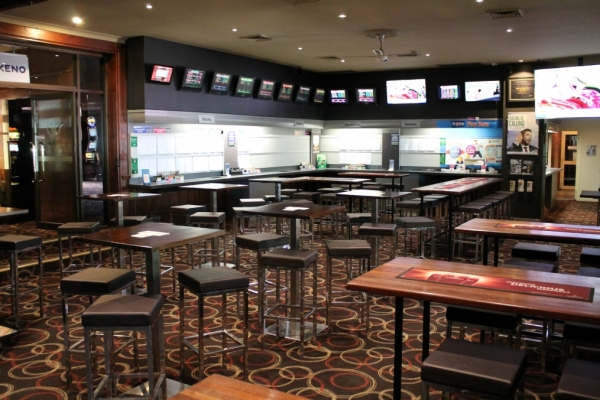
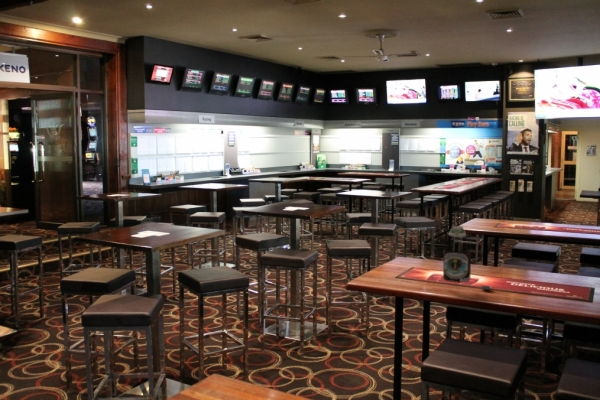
+ beer bottle (467, 253)
